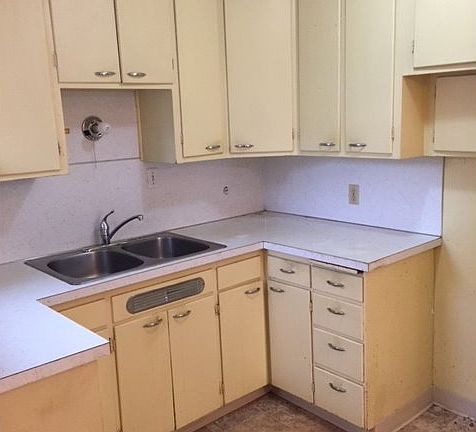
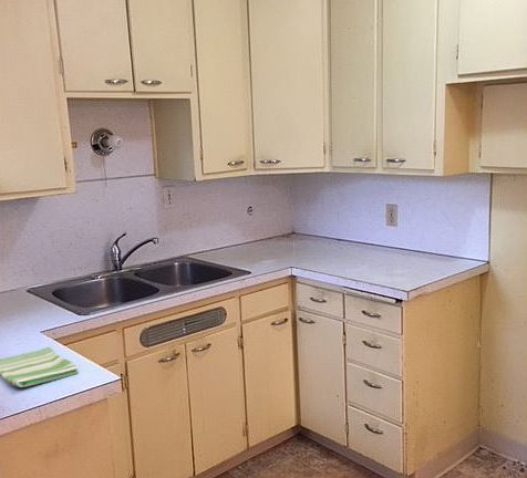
+ dish towel (33, 366)
